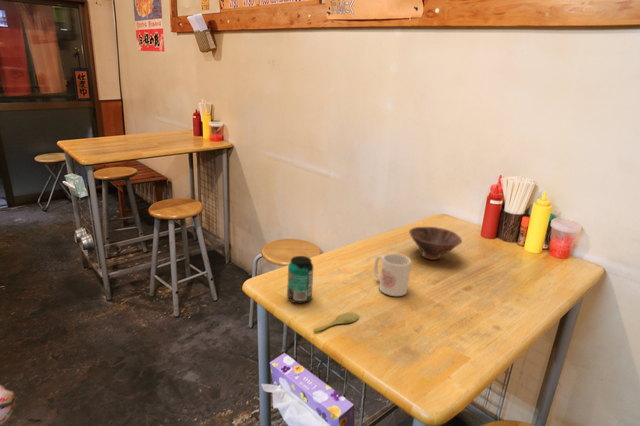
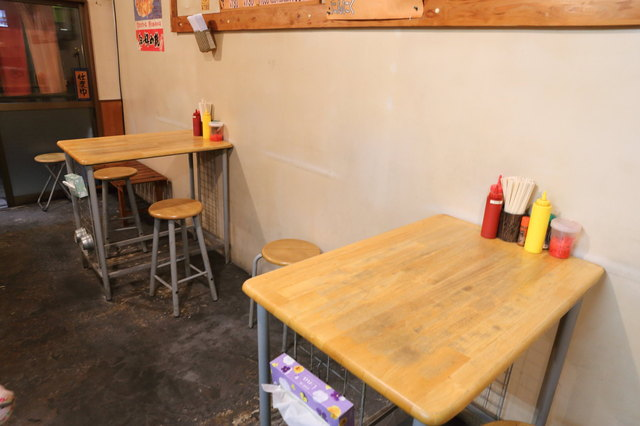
- spoon (336, 321)
- bowl (433, 245)
- beverage can (300, 279)
- mug (390, 272)
